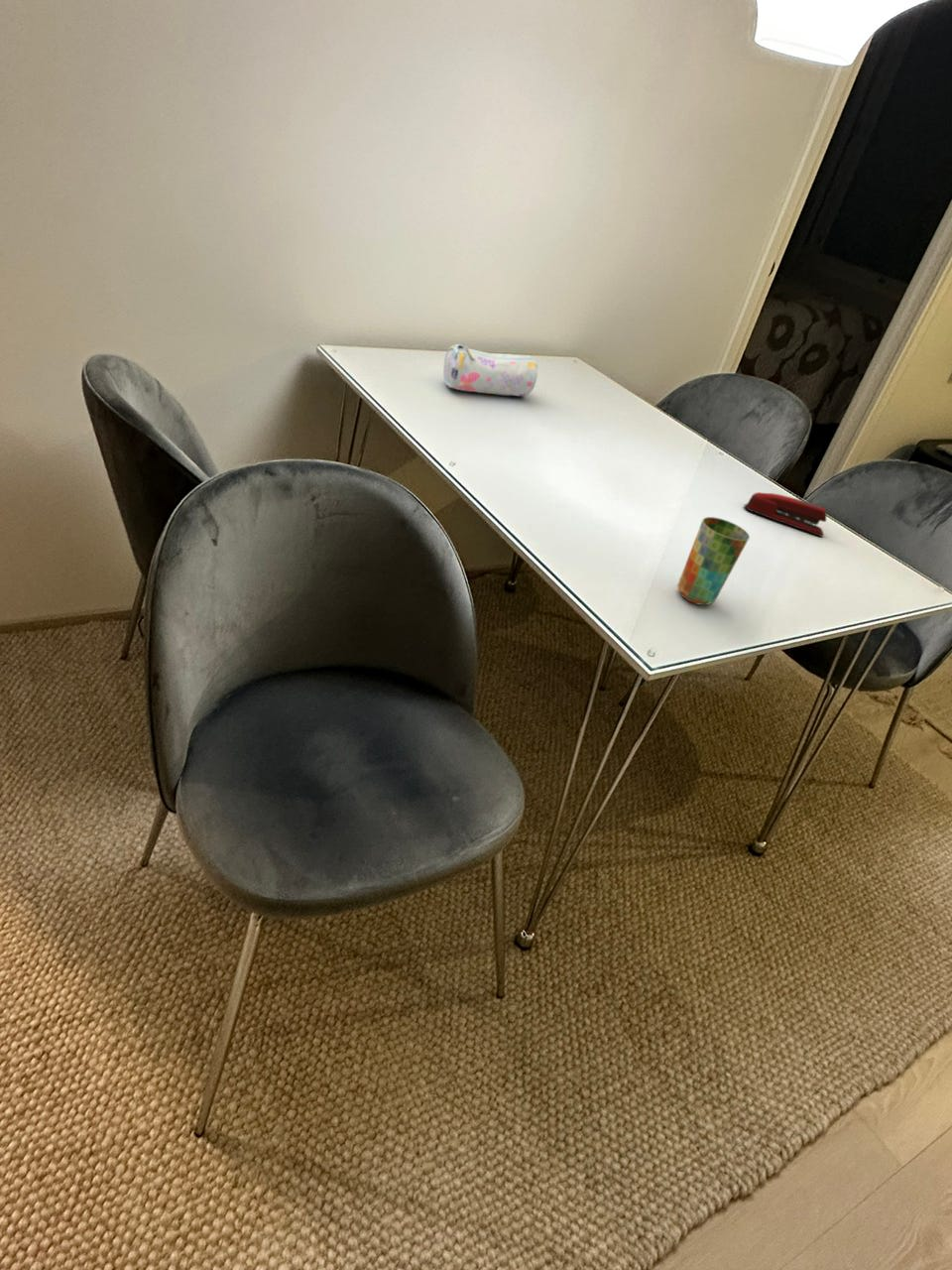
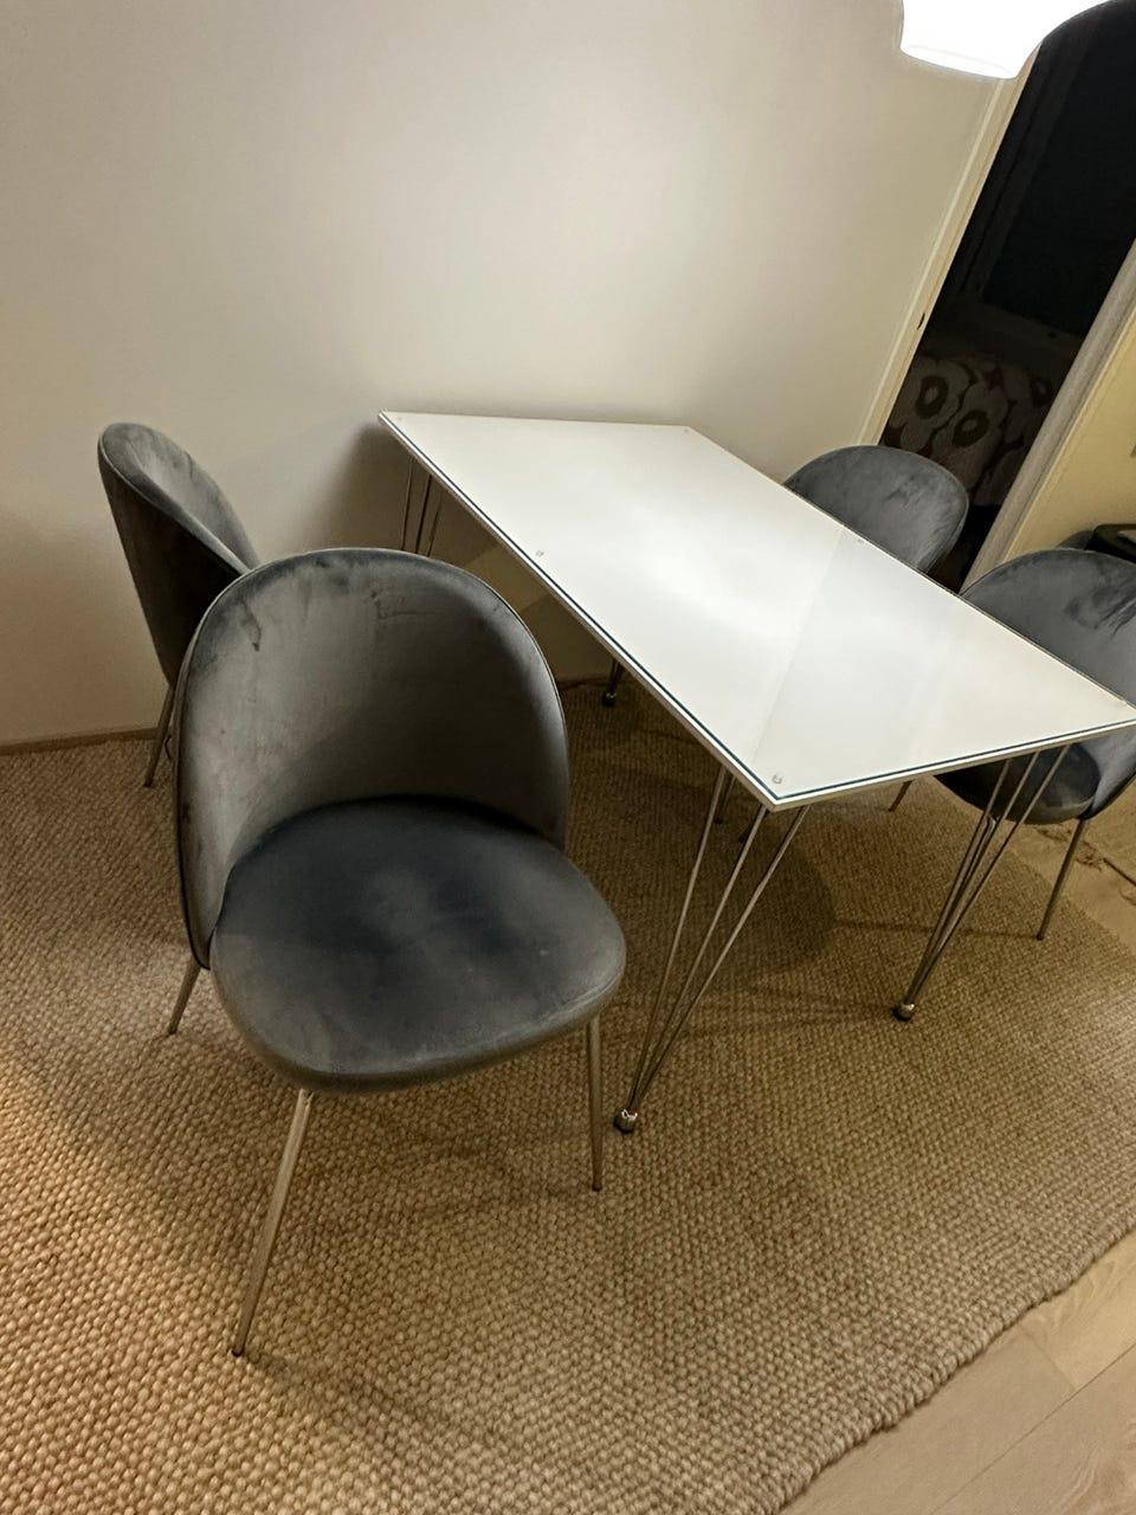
- pencil case (490, 370)
- cup (709, 563)
- stapler (788, 509)
